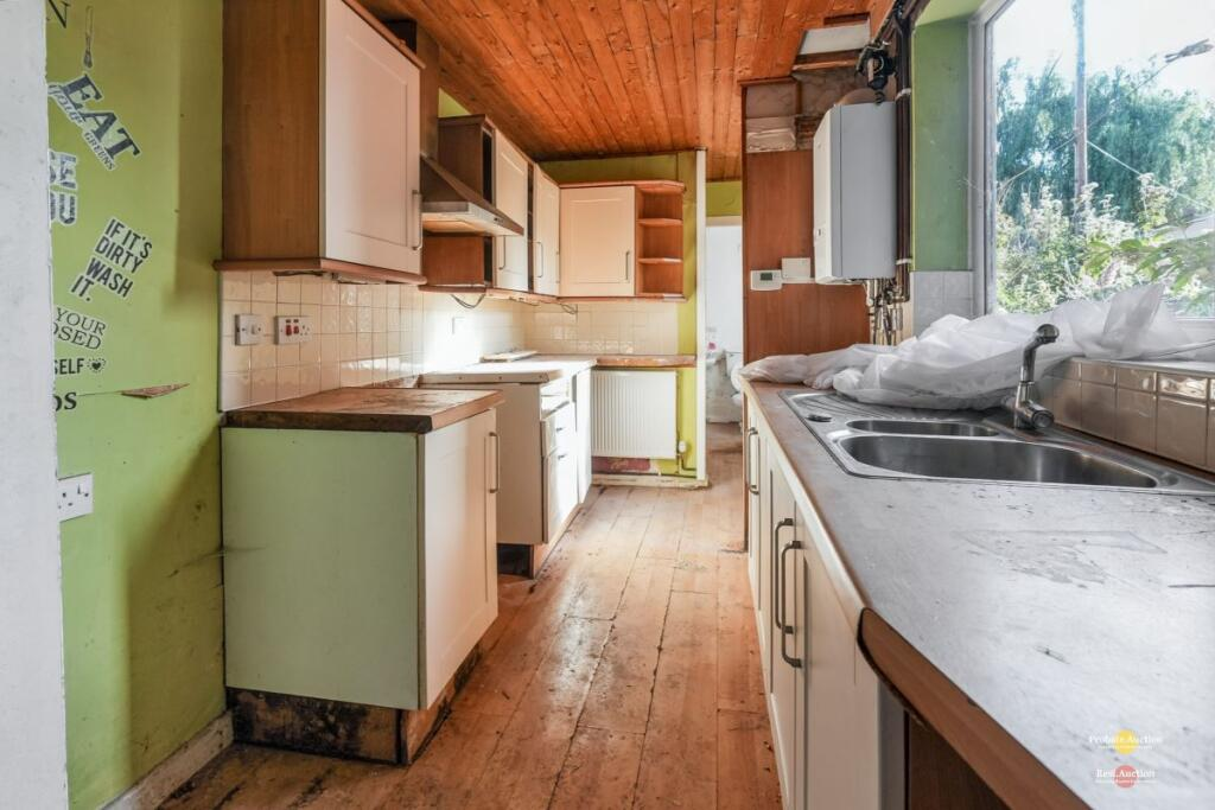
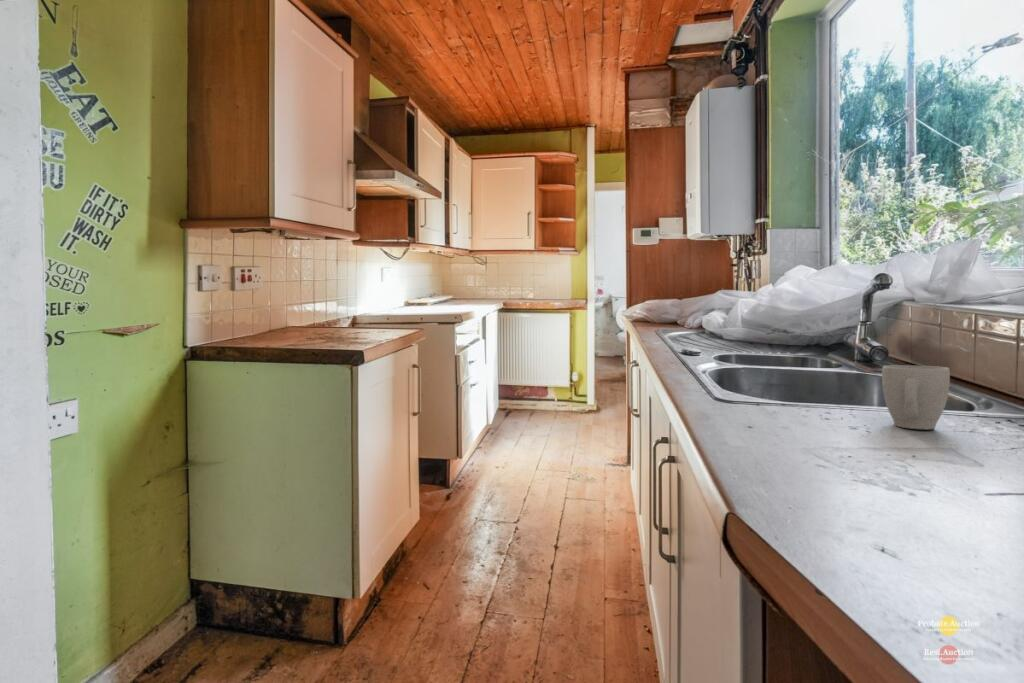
+ mug (913, 397)
